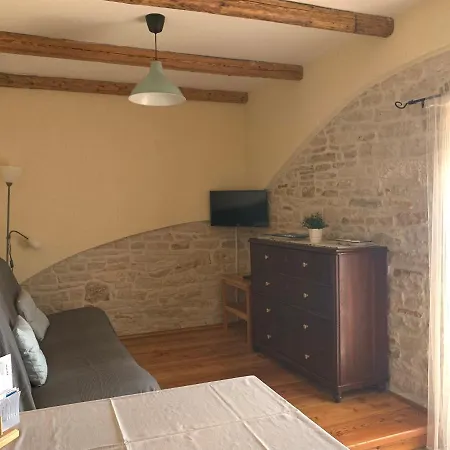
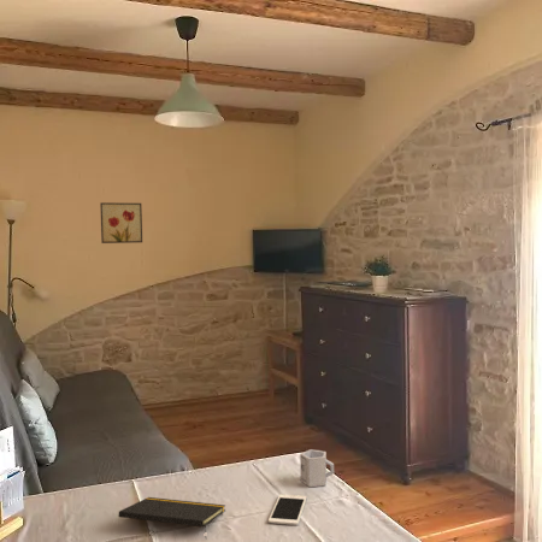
+ cell phone (288, 508)
+ notepad (173, 511)
+ cup (317, 467)
+ wall art (120, 223)
